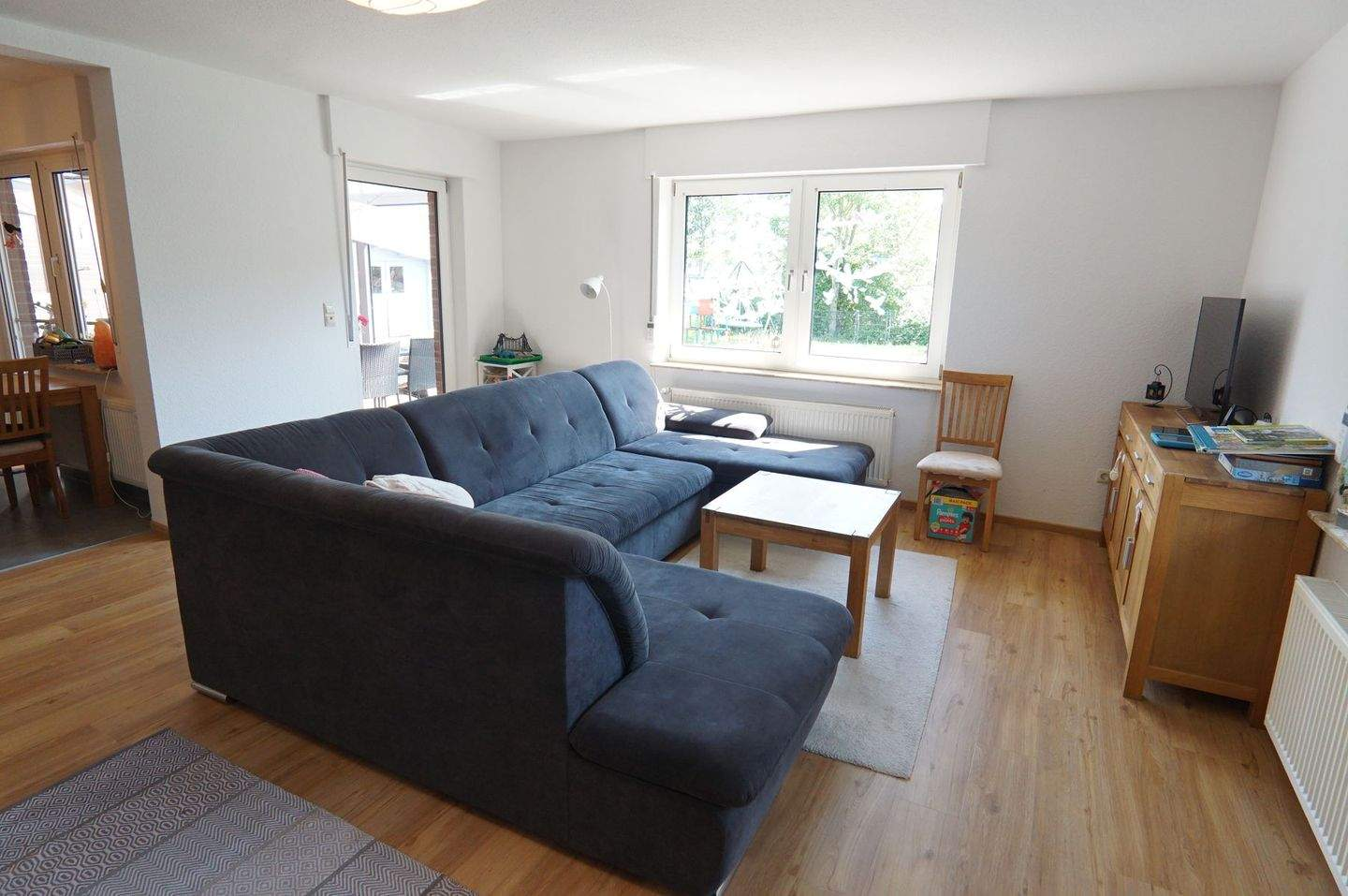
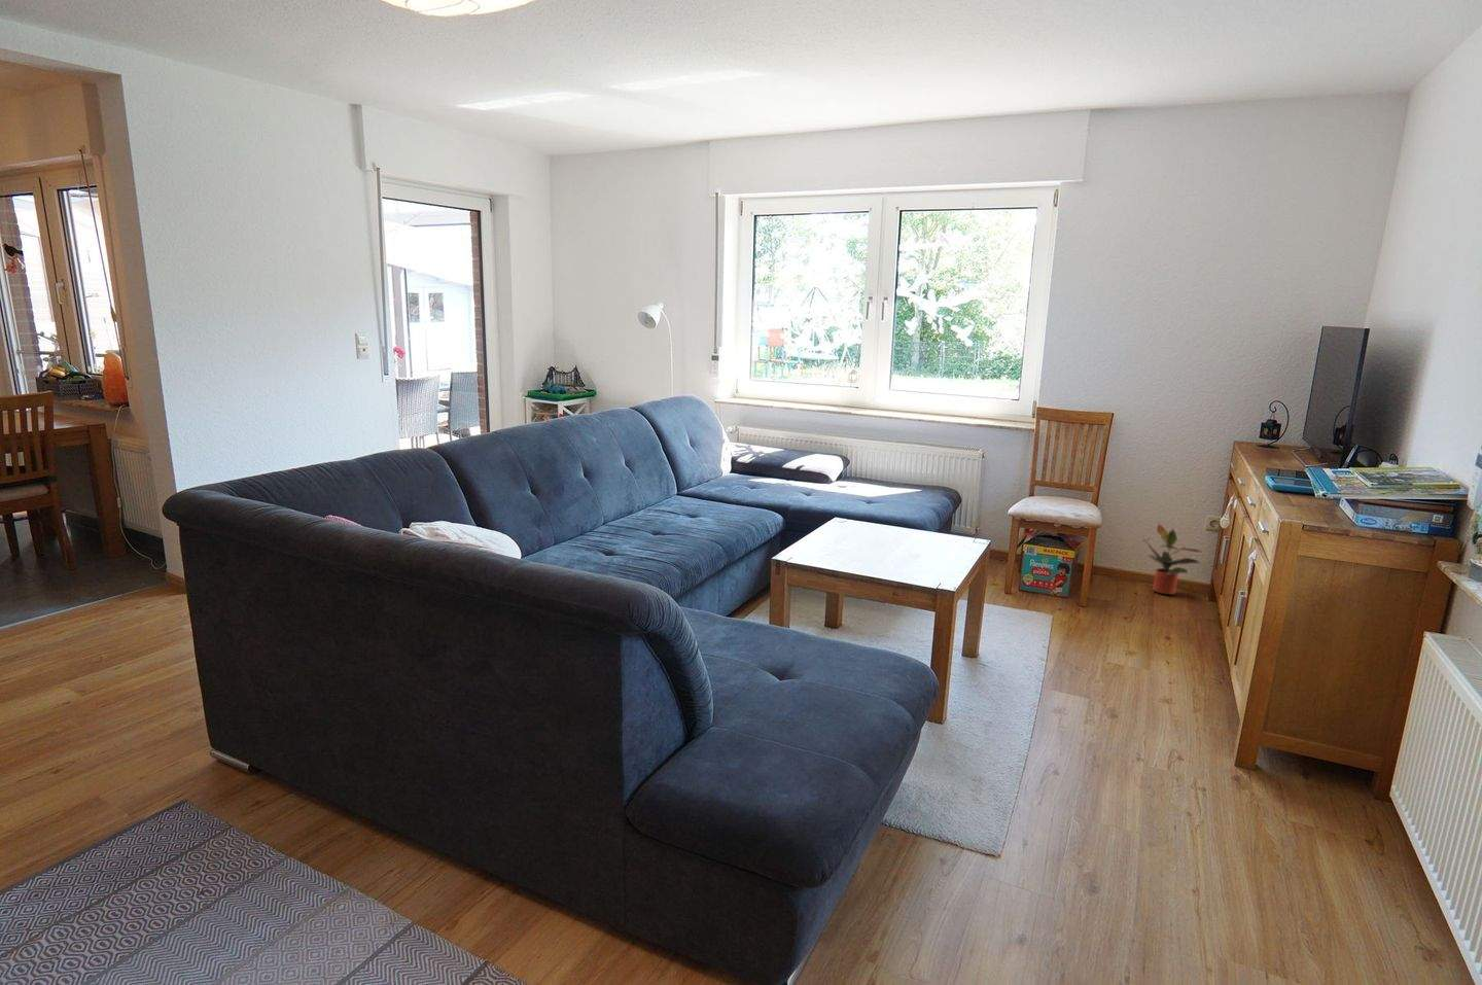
+ potted plant (1170, 561)
